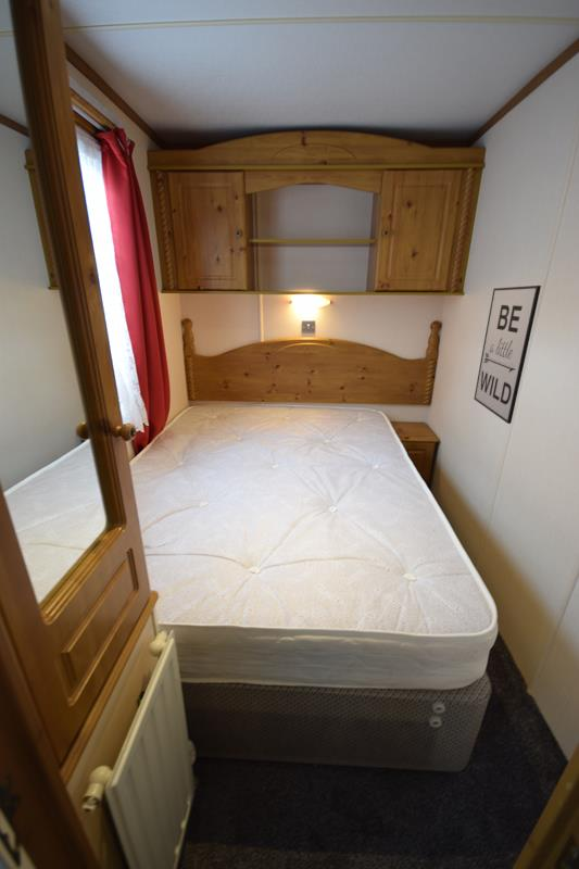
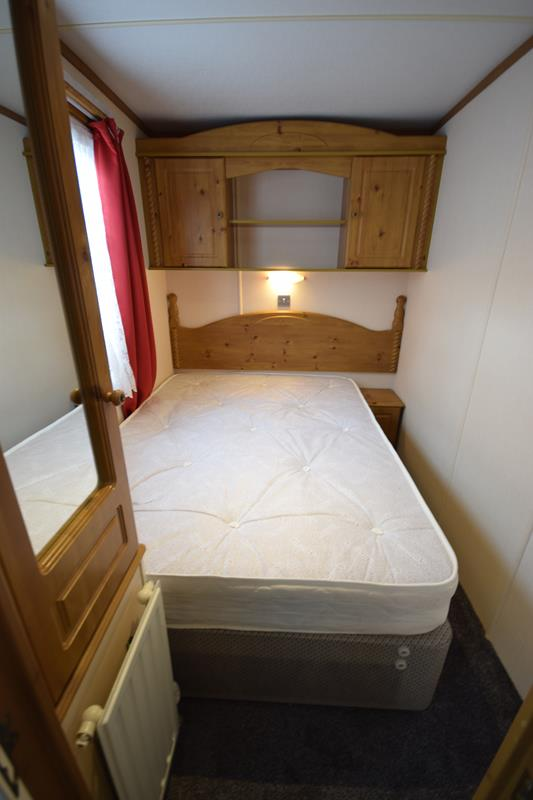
- wall art (501, 352)
